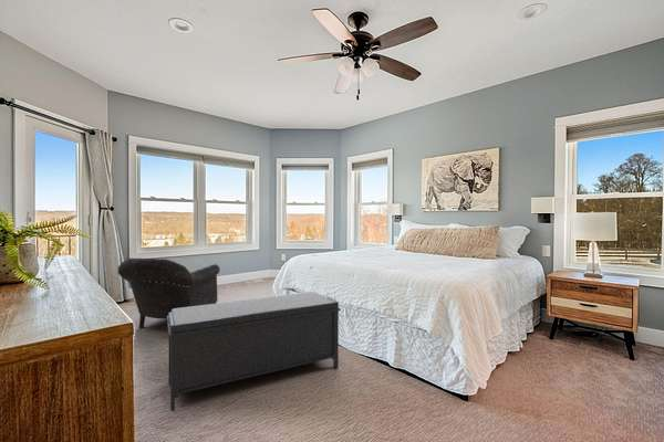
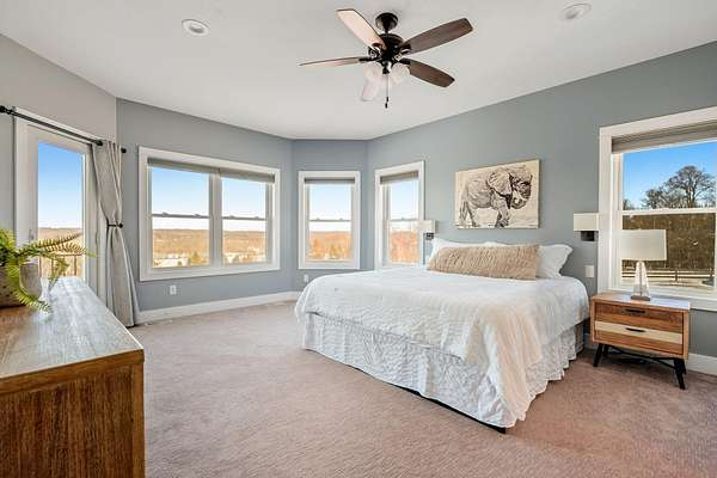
- armchair (169, 290)
- bench (257, 339)
